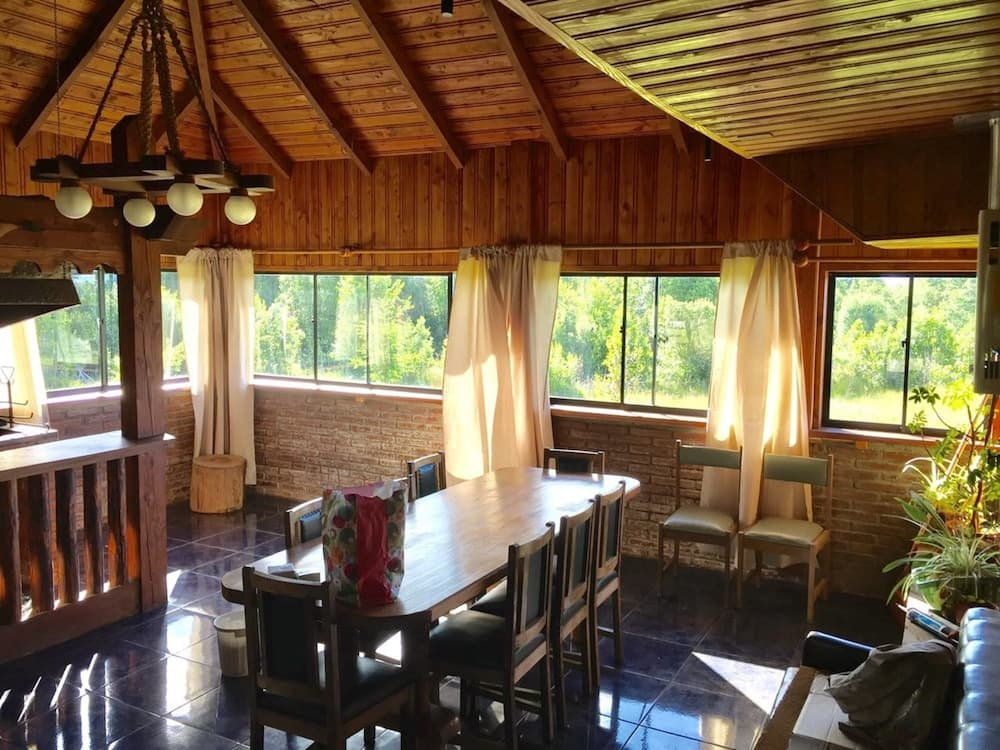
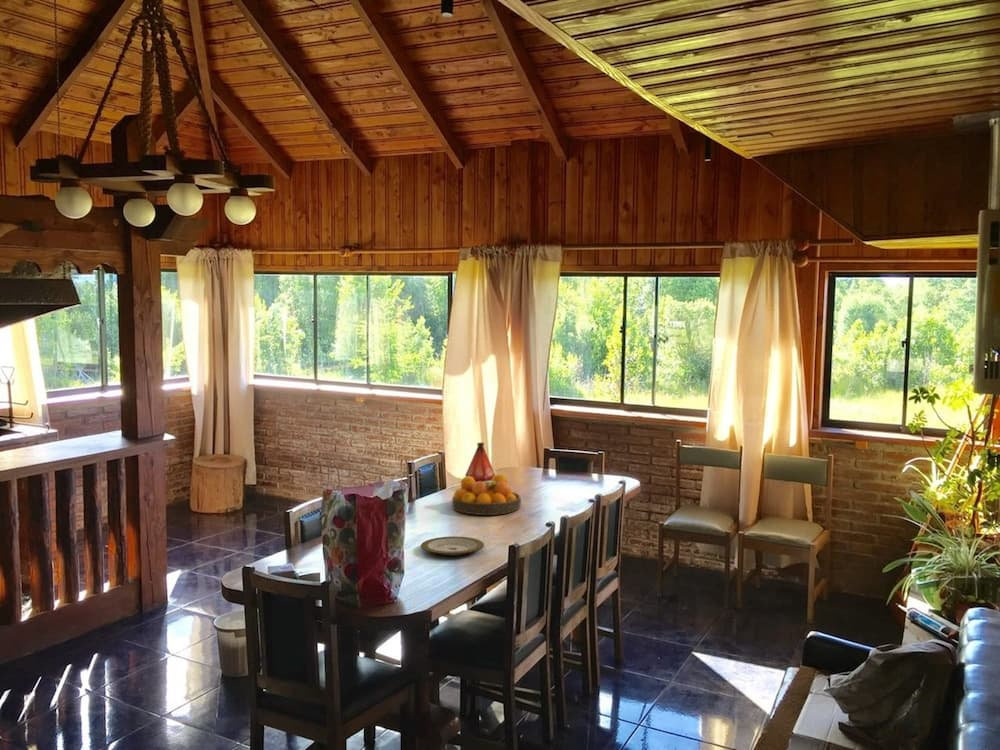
+ plate (452, 547)
+ fruit bowl (486, 492)
+ bottle (481, 464)
